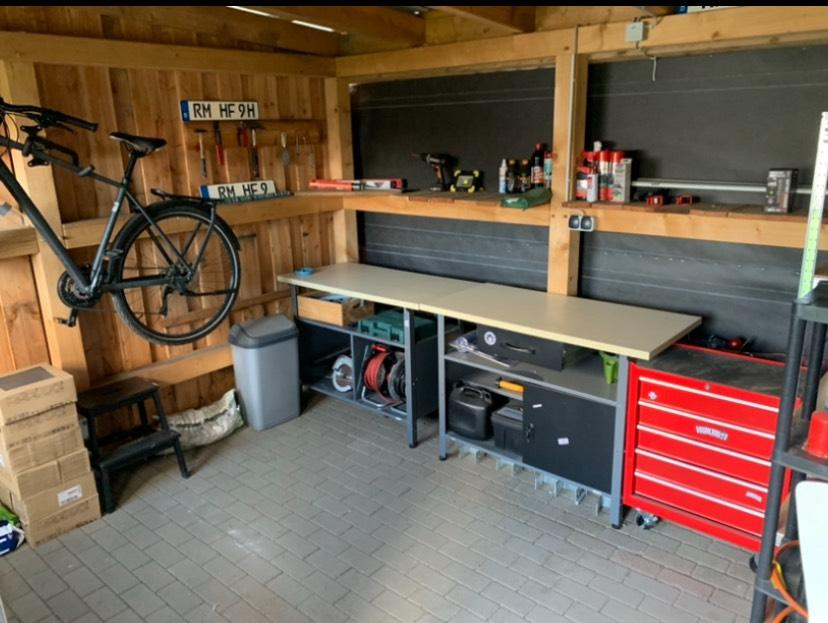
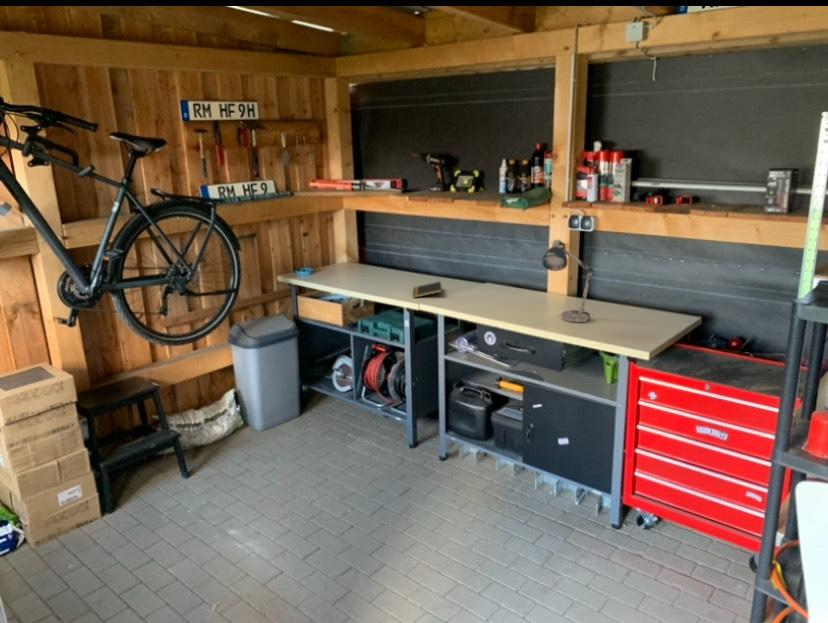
+ notepad (427, 289)
+ desk lamp (562, 269)
